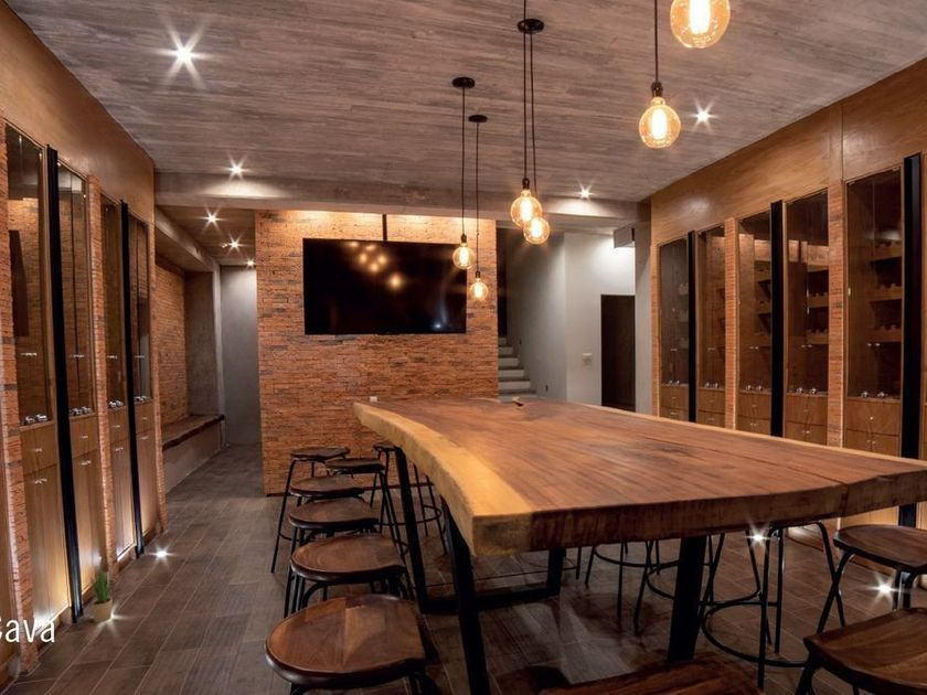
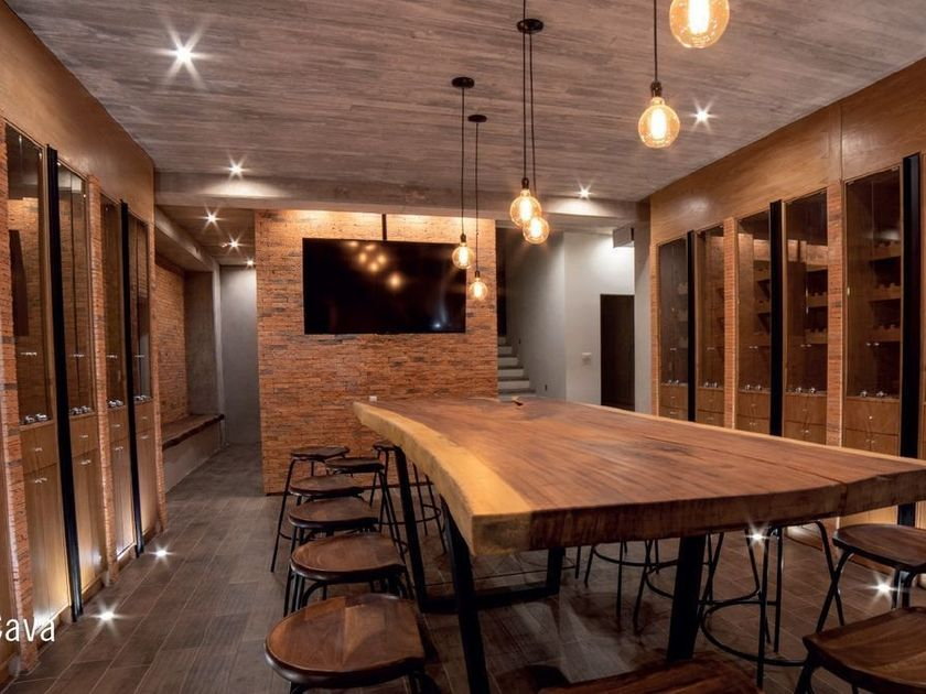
- potted plant (102, 592)
